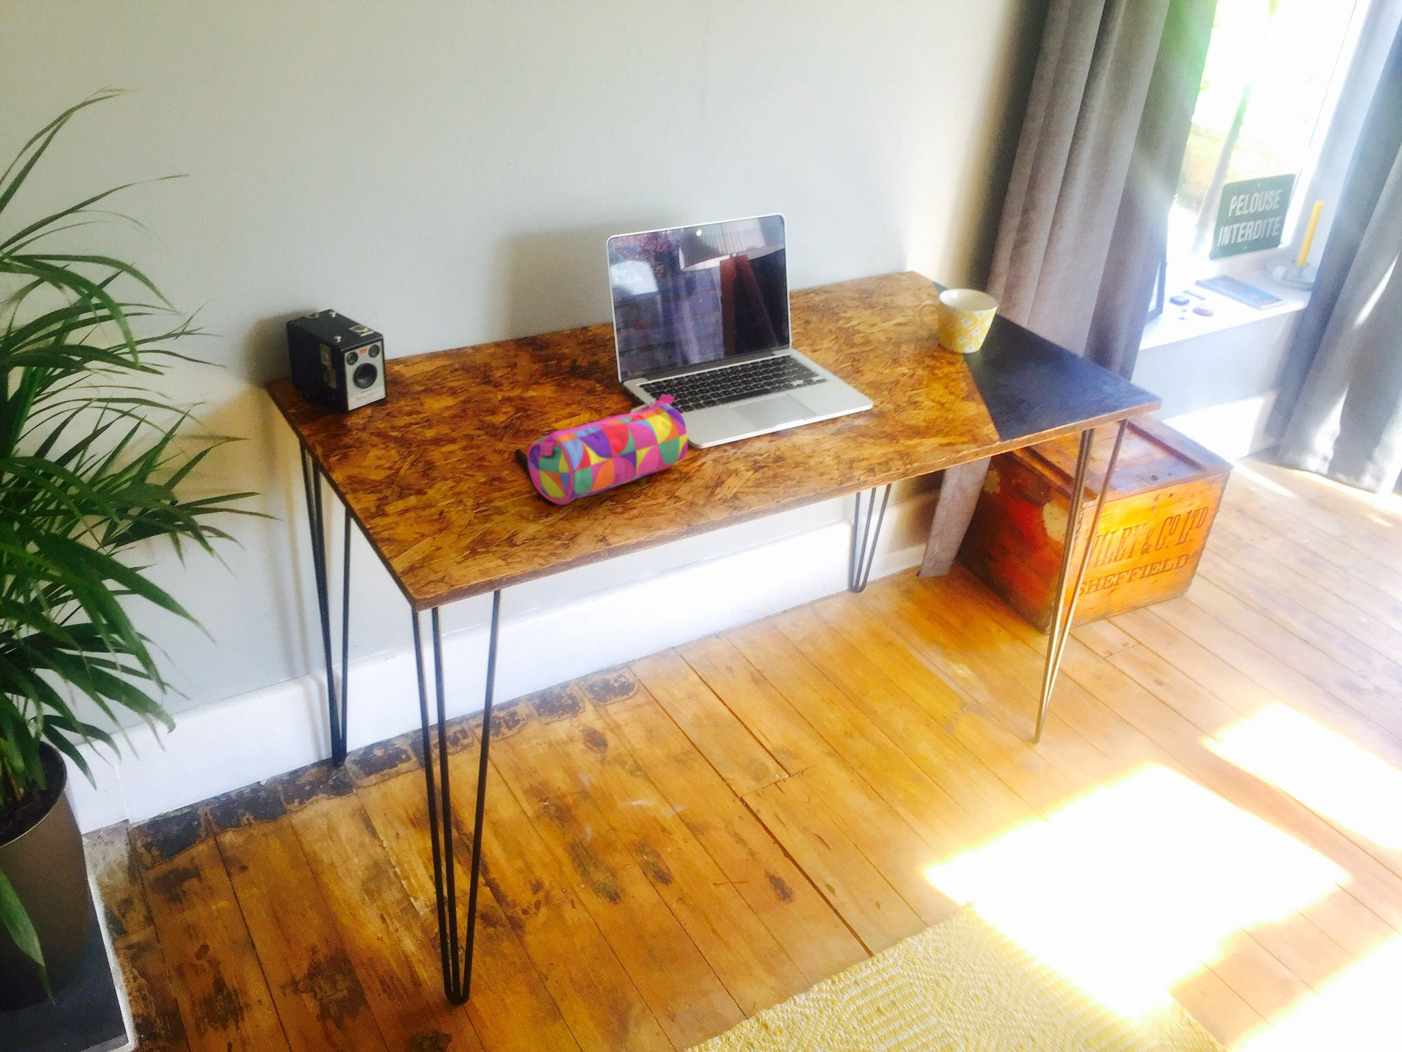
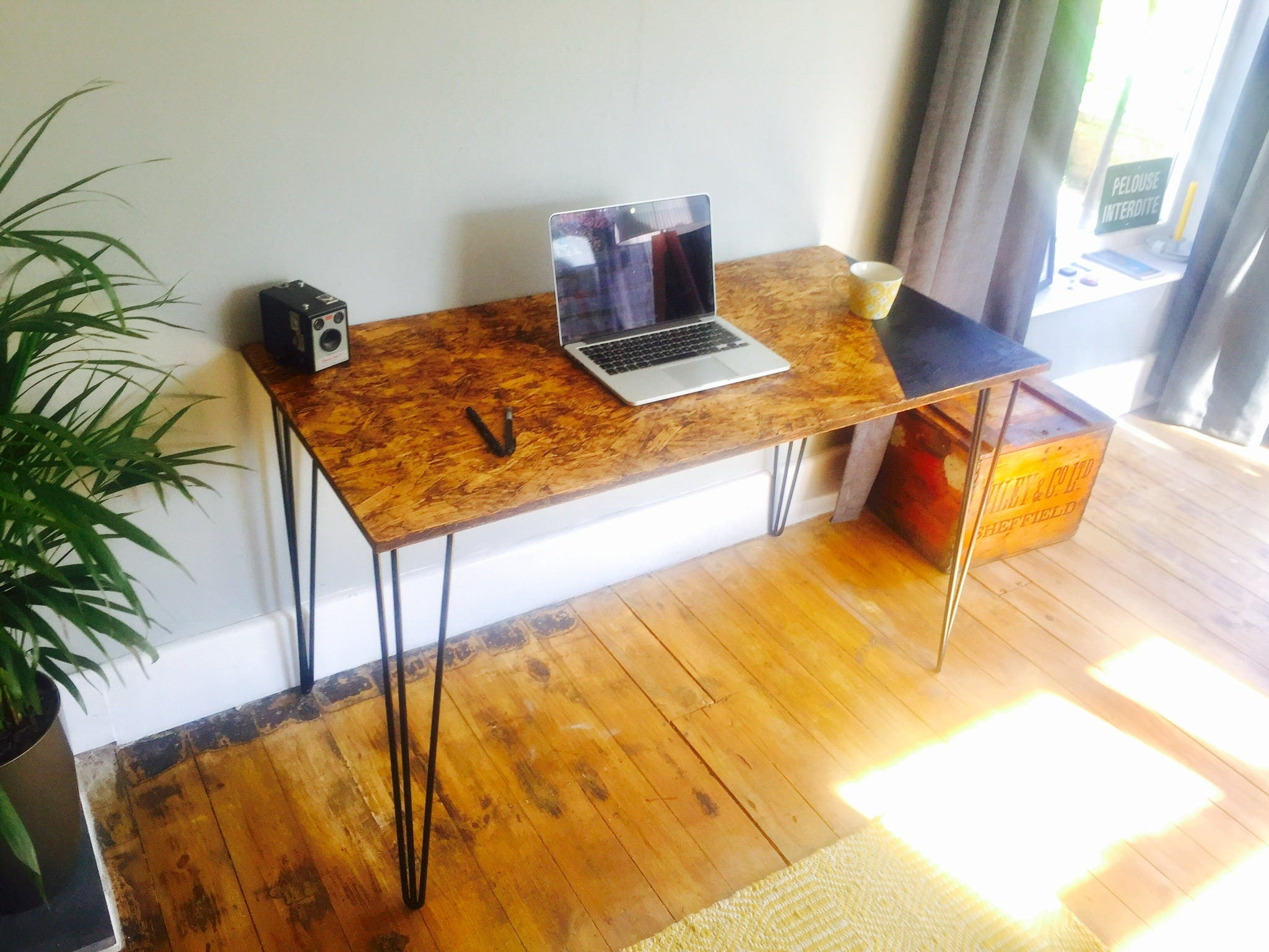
- pencil case (611, 449)
